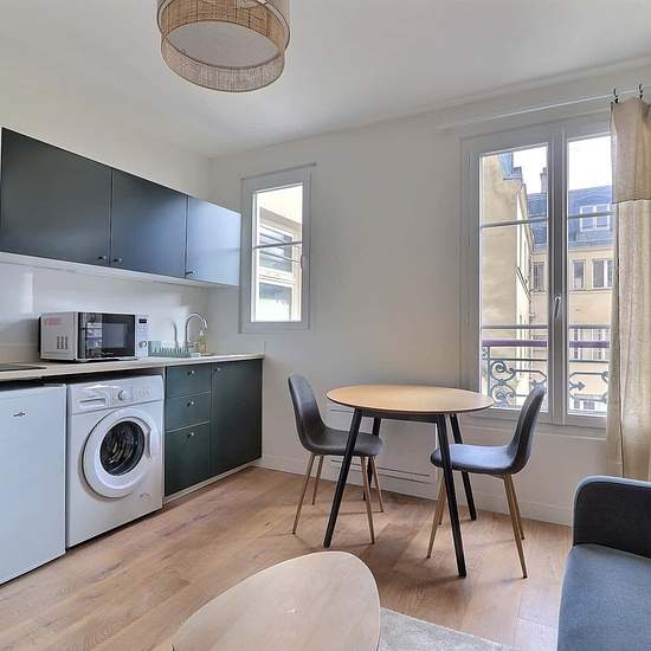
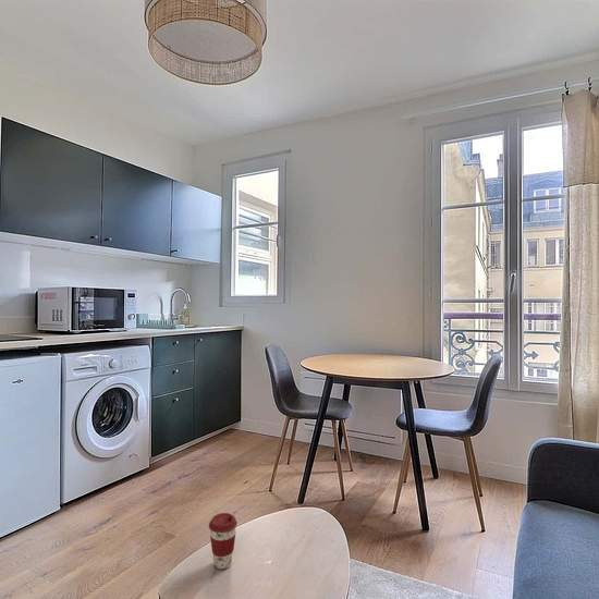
+ coffee cup (222, 540)
